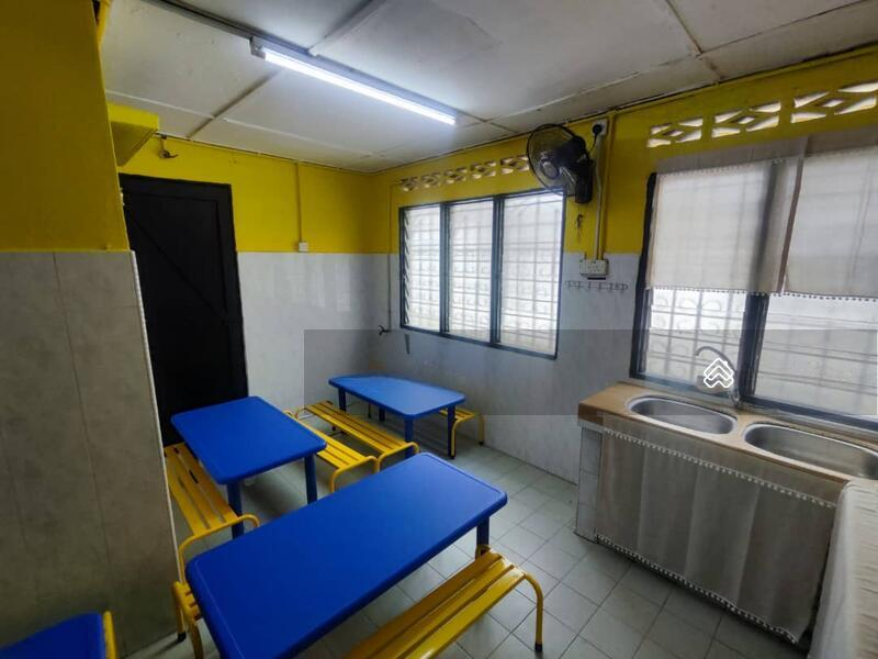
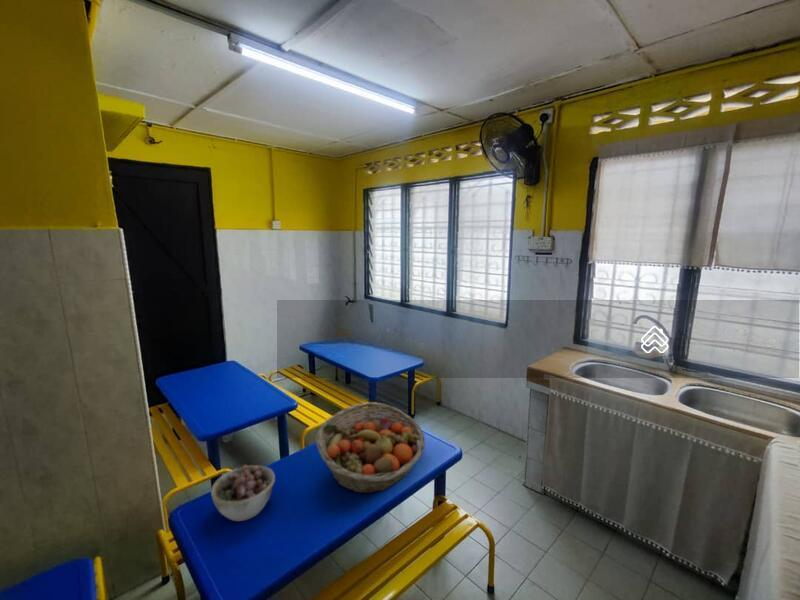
+ bowl (244, 490)
+ fruit basket (372, 444)
